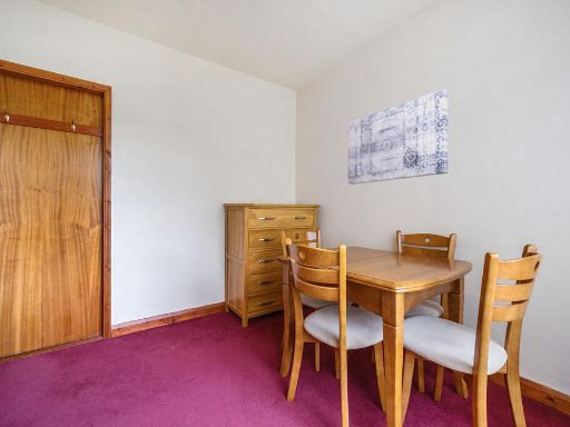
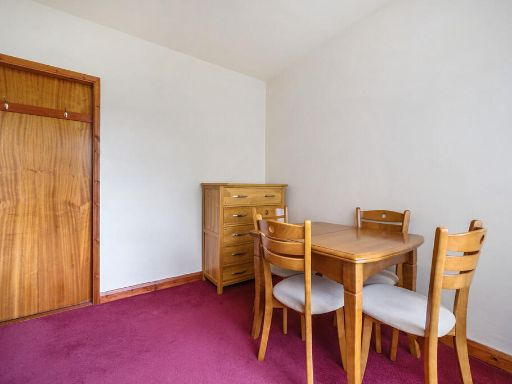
- wall art (390, 143)
